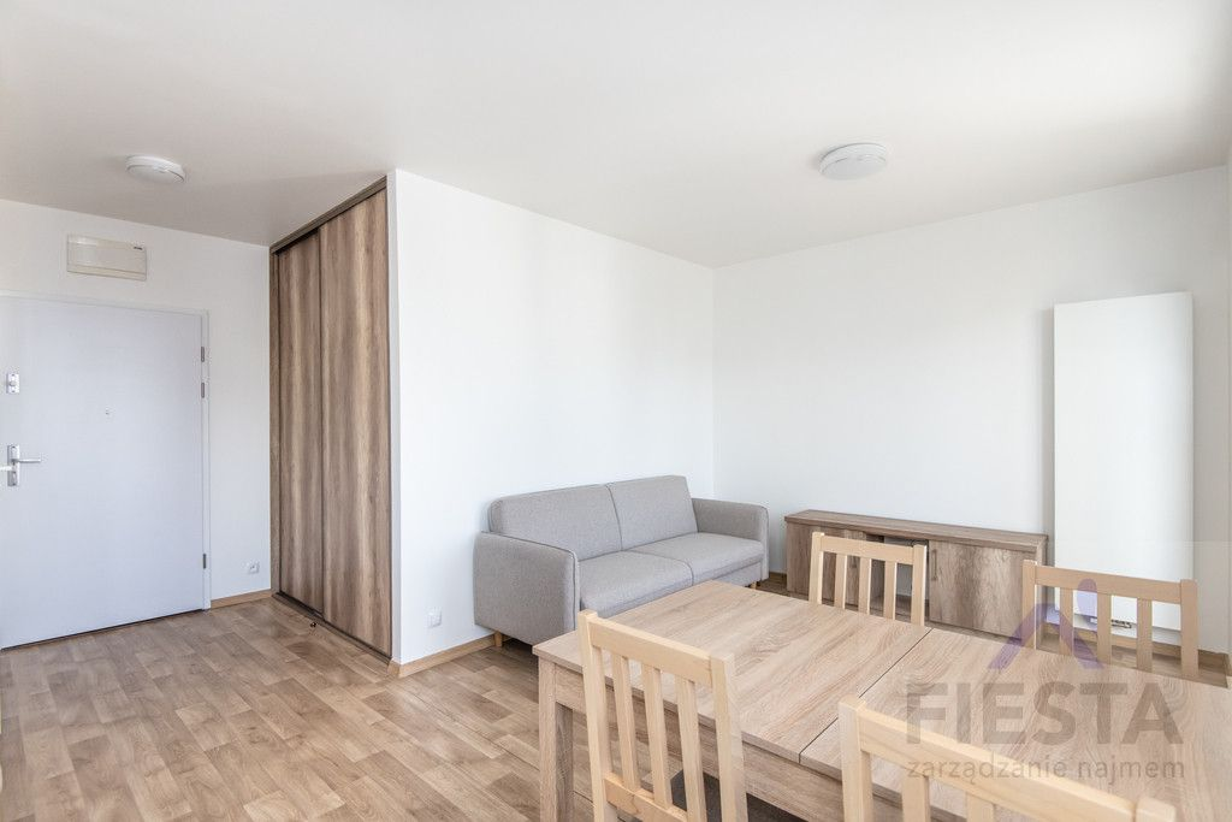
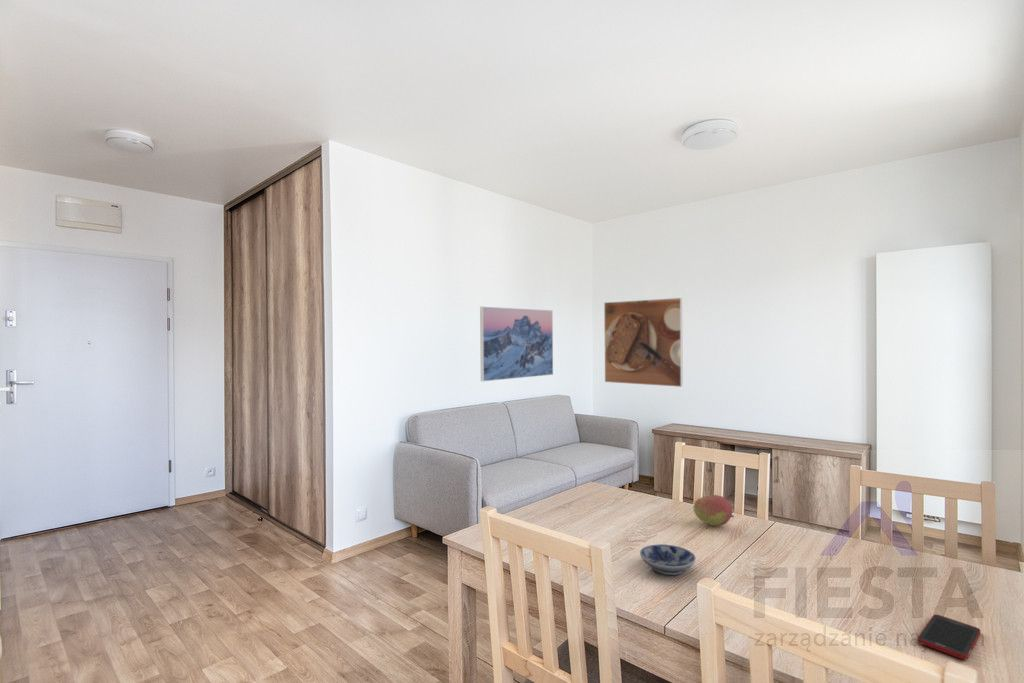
+ cell phone (949, 635)
+ bowl (667, 561)
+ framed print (519, 343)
+ fruit (713, 510)
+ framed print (641, 342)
